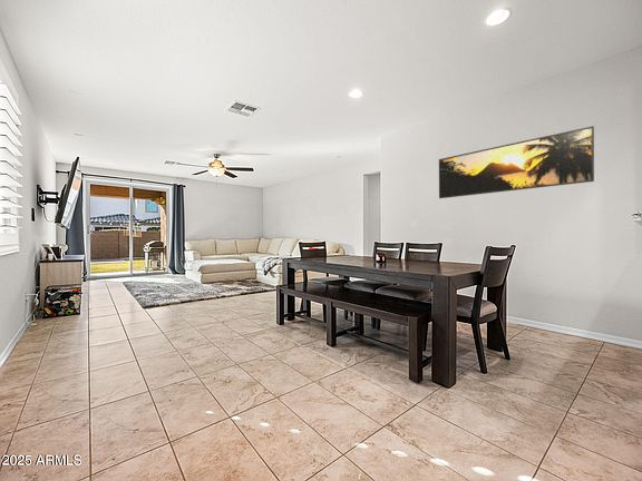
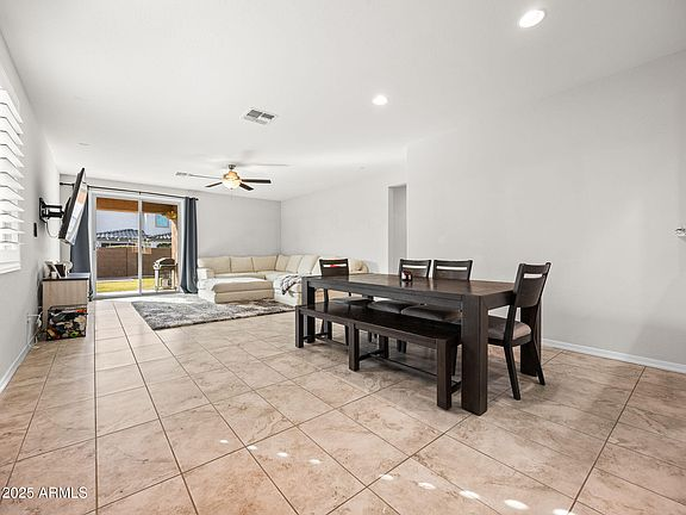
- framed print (503, 168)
